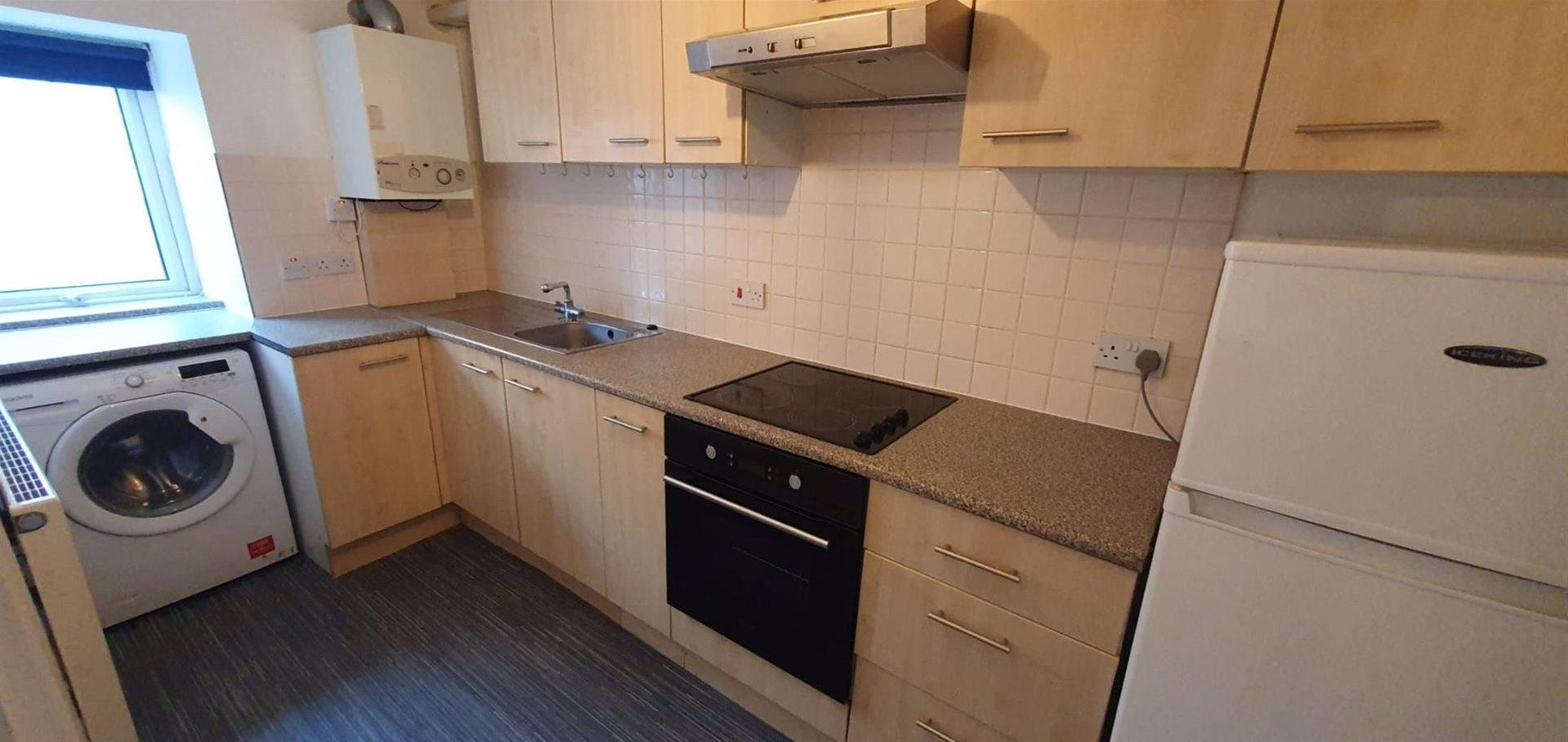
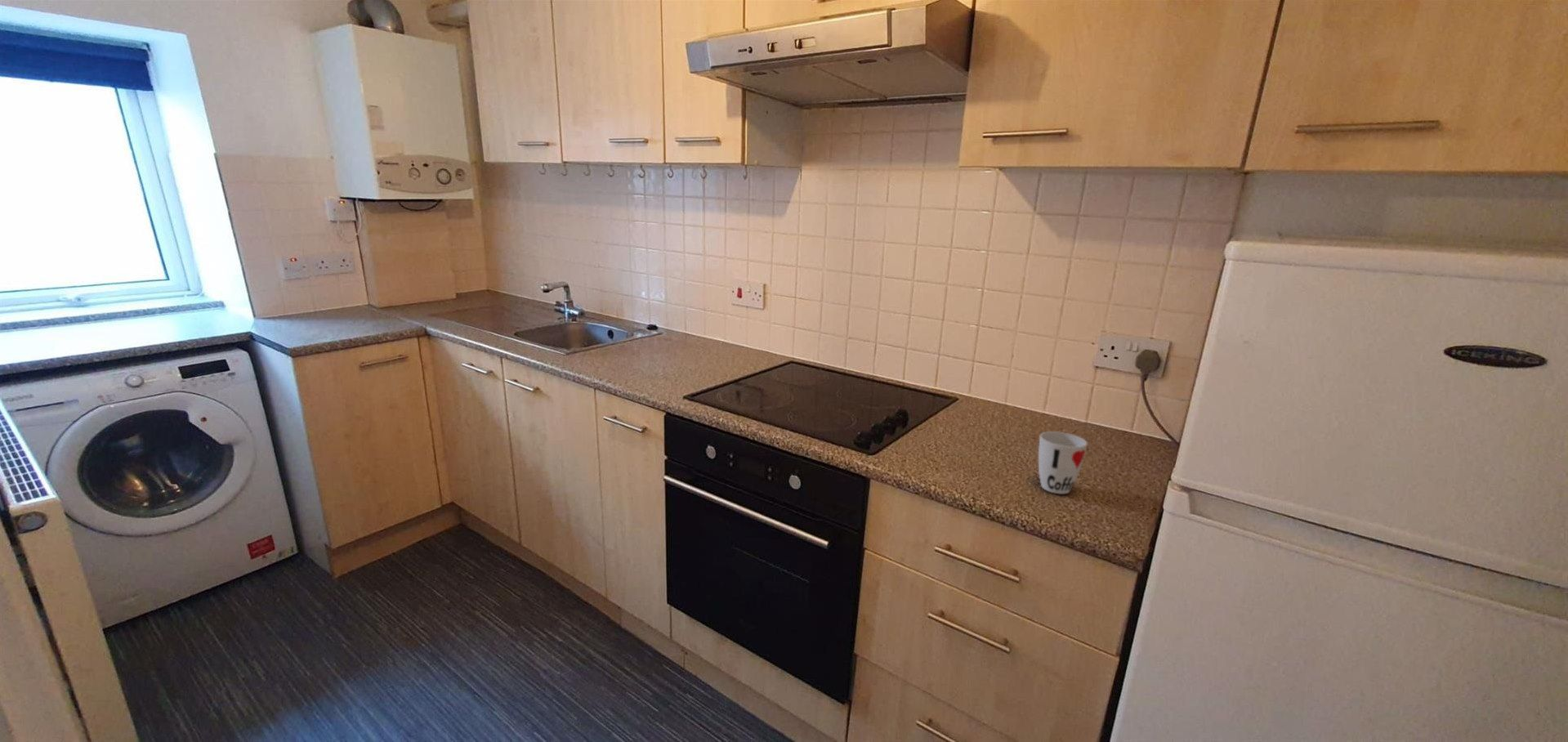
+ cup (1059, 463)
